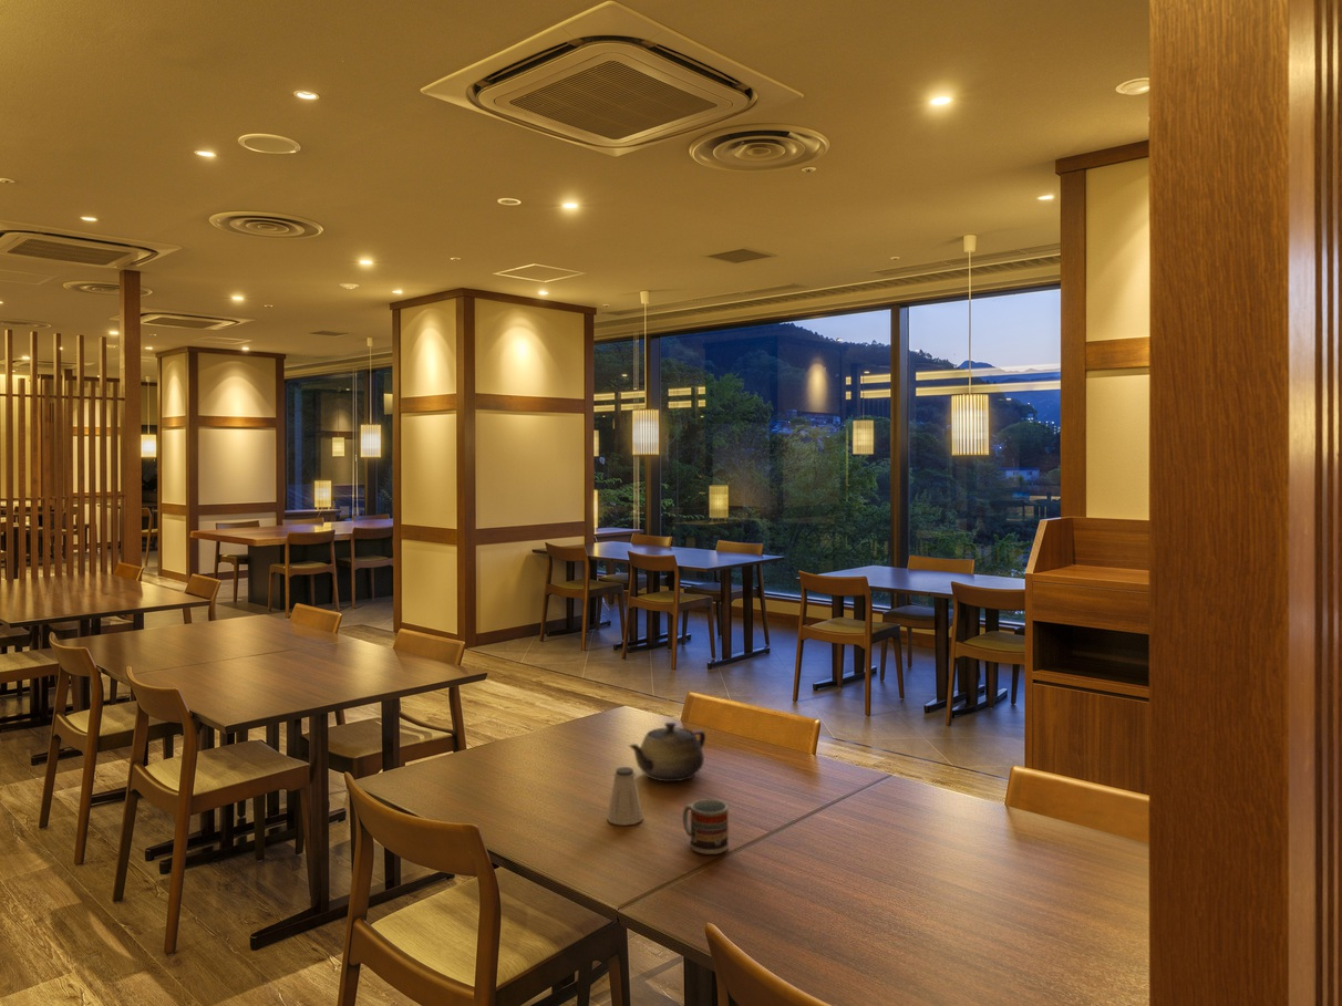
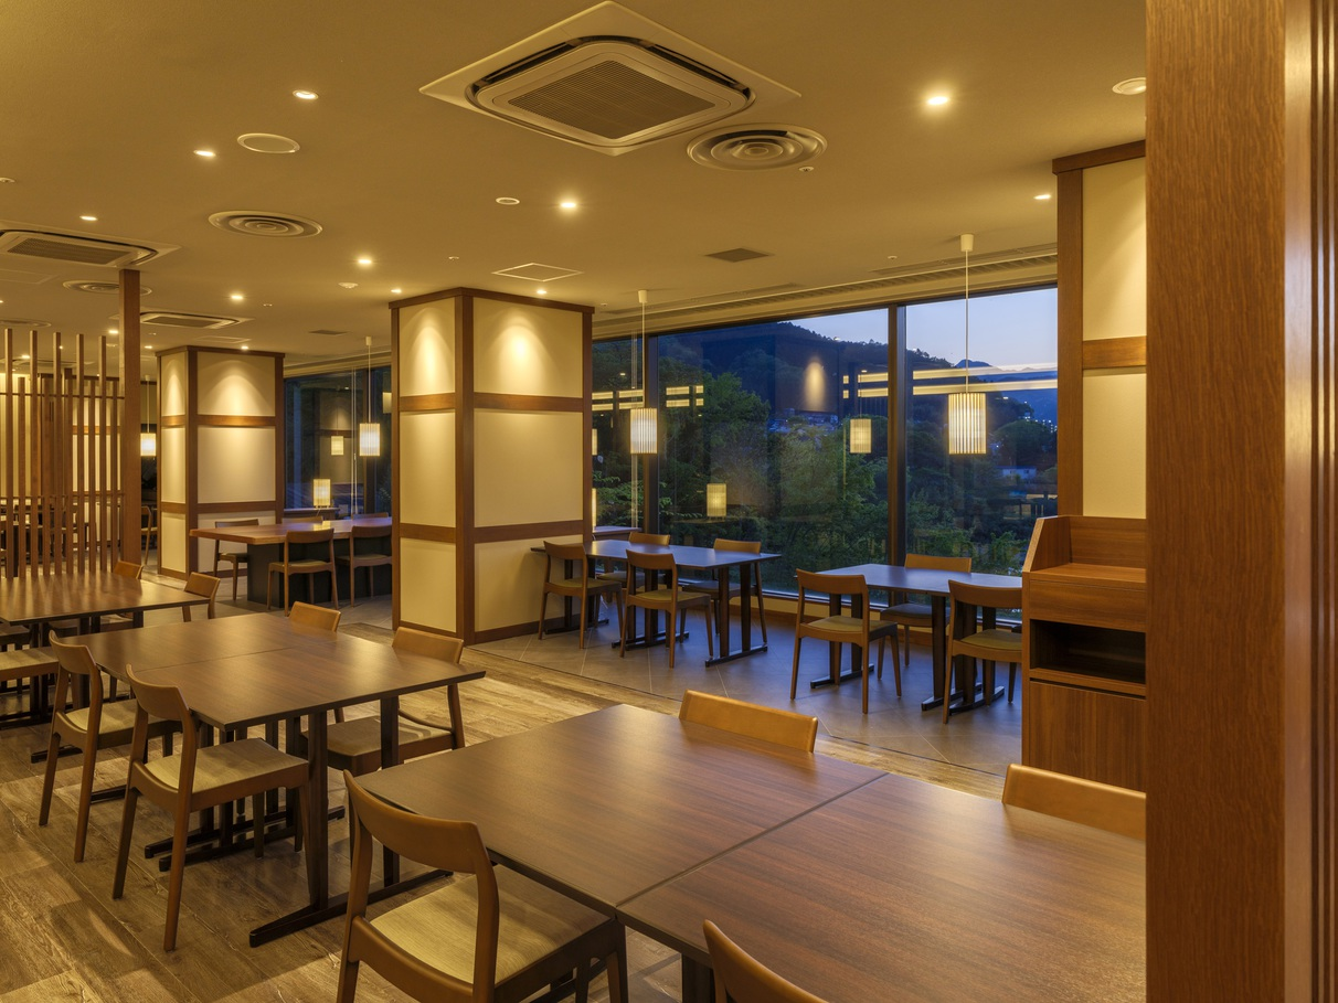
- teapot (668, 749)
- saltshaker (624, 794)
- cup (703, 824)
